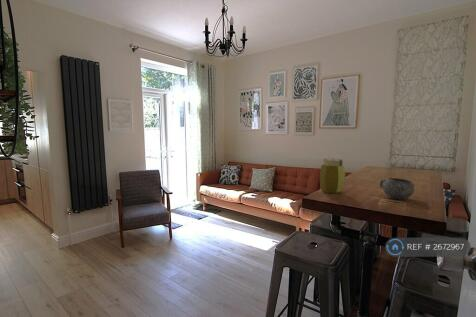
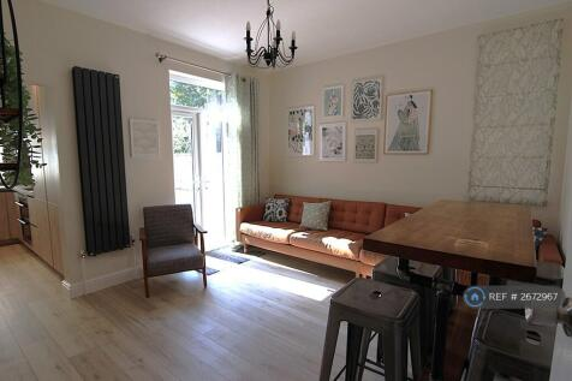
- jar (332, 175)
- decorative bowl (396, 188)
